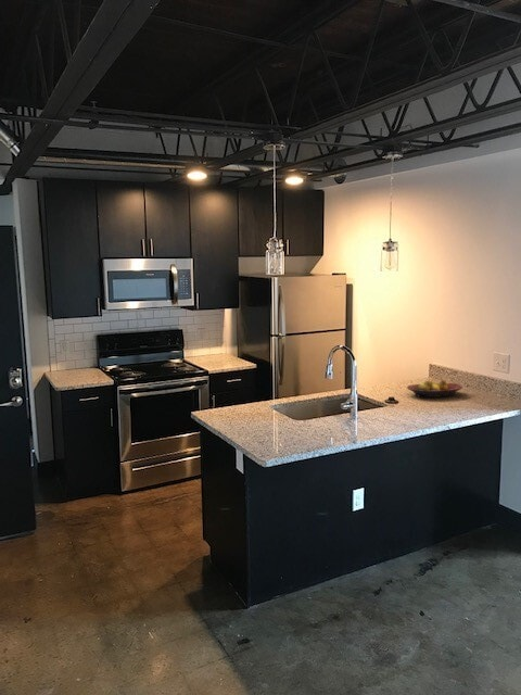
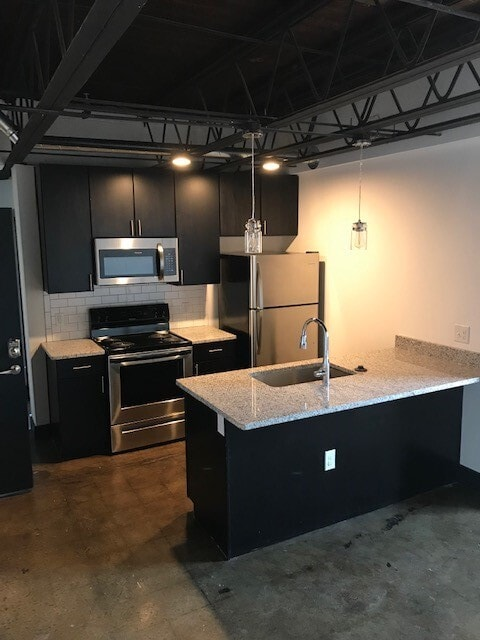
- fruit bowl (434, 387)
